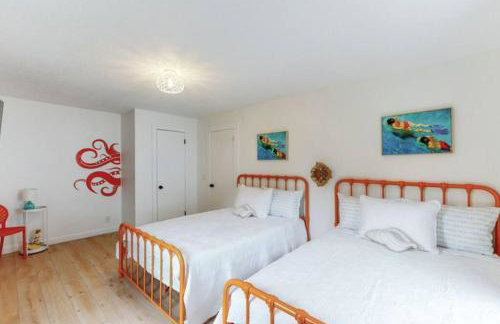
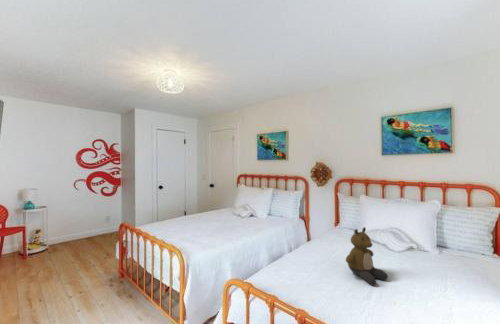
+ bear (366, 253)
